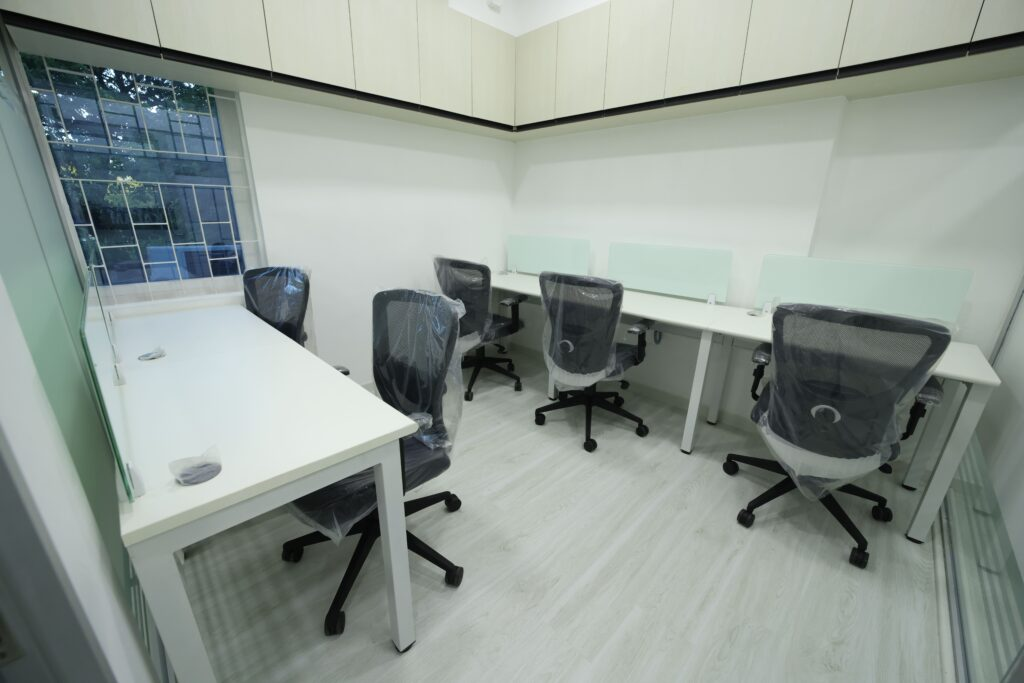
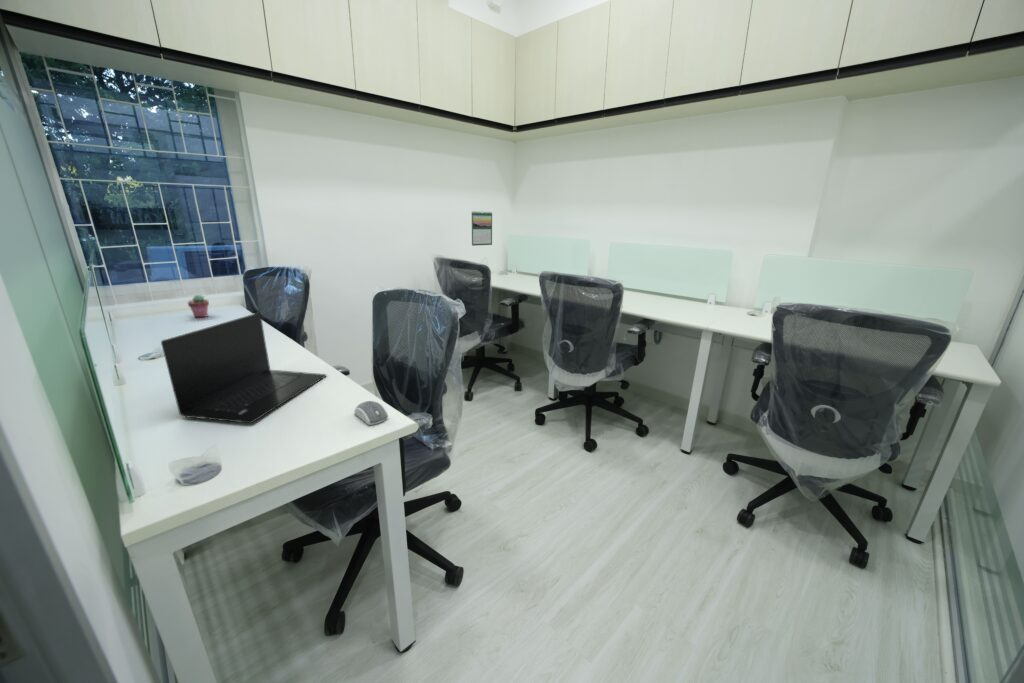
+ computer mouse (369, 409)
+ calendar (482, 228)
+ potted succulent (199, 305)
+ laptop (256, 361)
